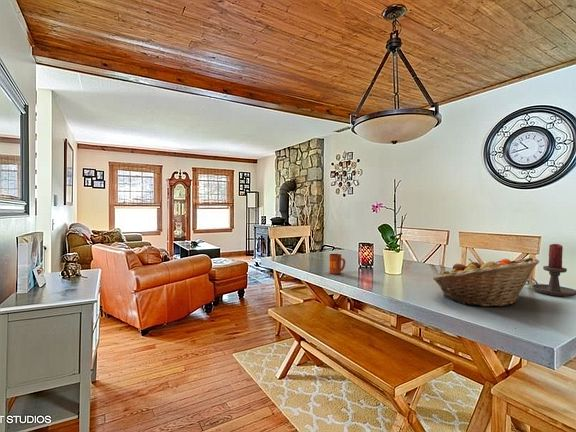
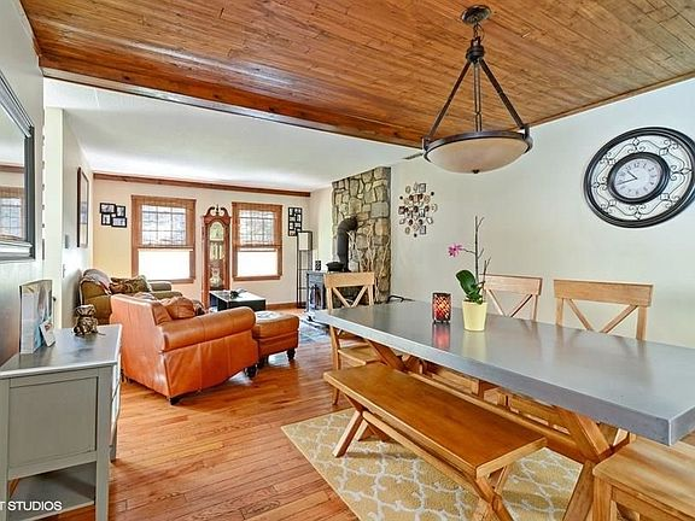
- fruit basket (484, 276)
- mug (337, 264)
- candle holder (548, 267)
